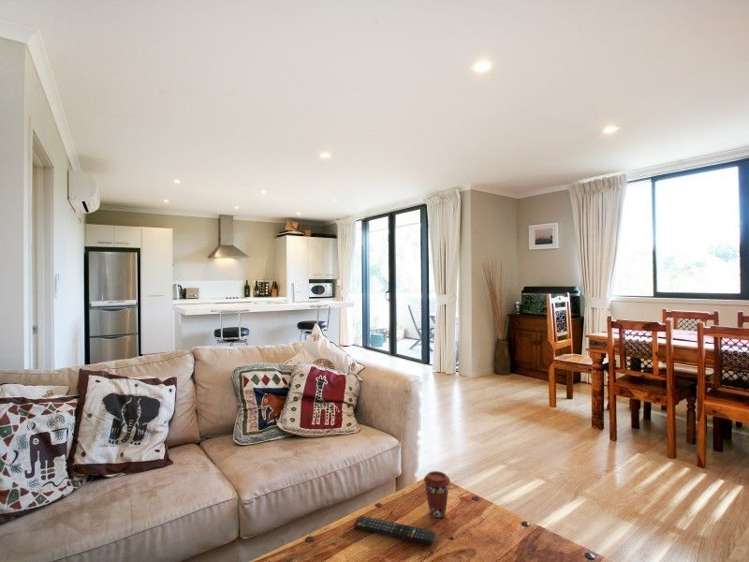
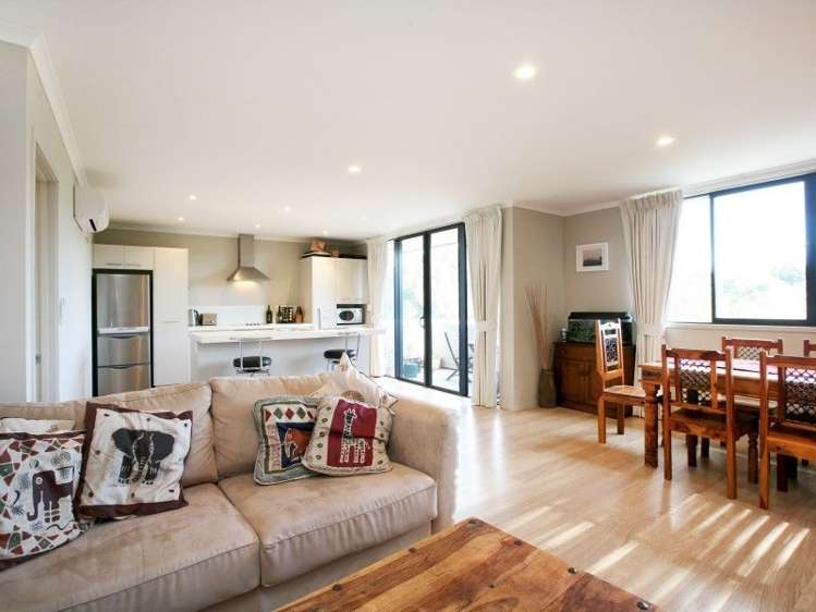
- remote control (393, 530)
- coffee cup (437, 494)
